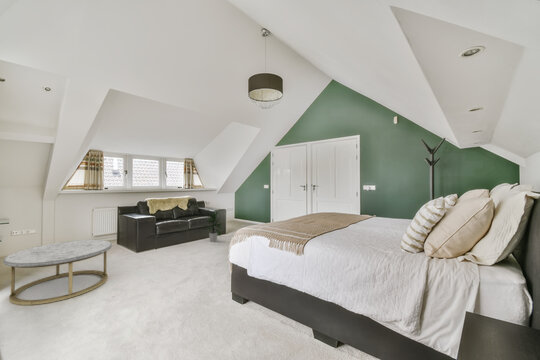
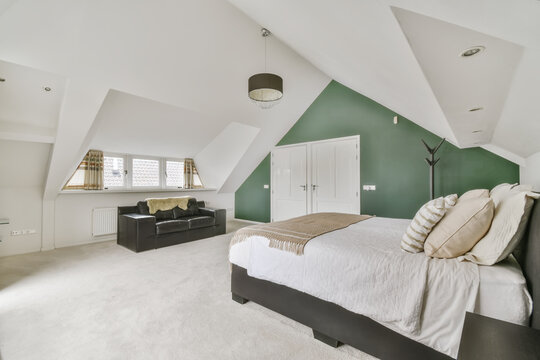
- indoor plant (213, 225)
- coffee table (61, 264)
